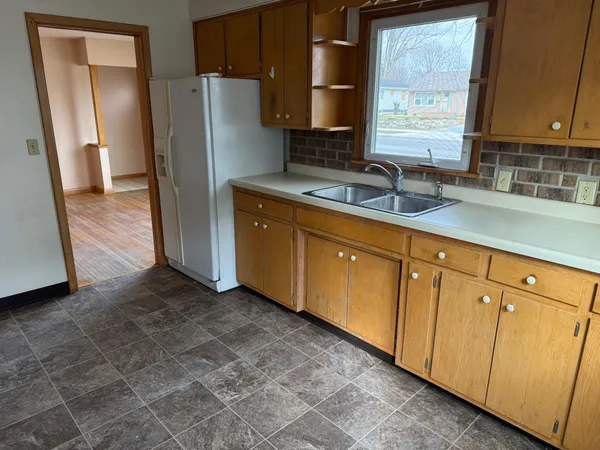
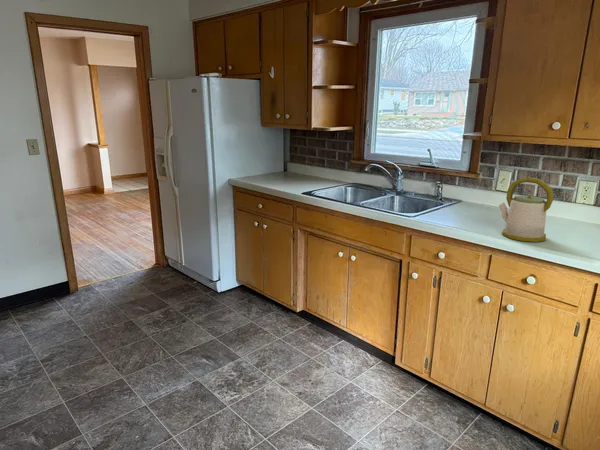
+ kettle (523, 206)
